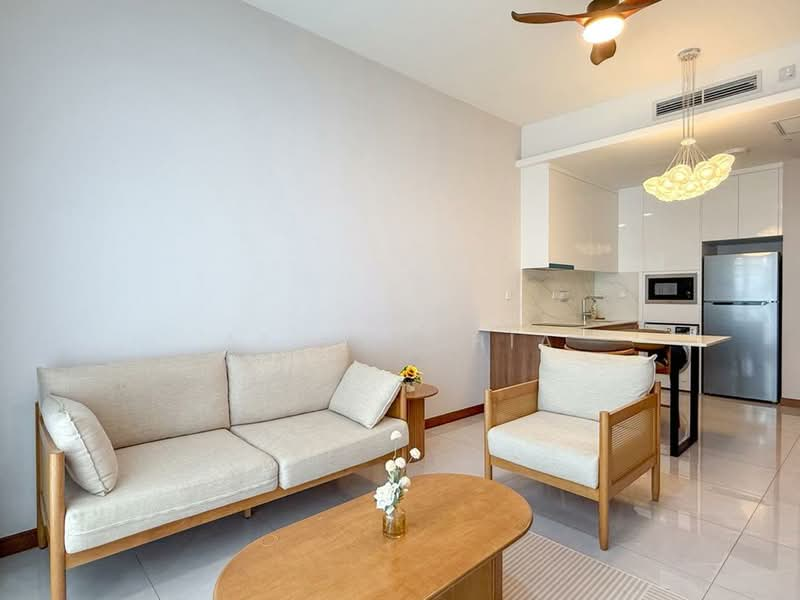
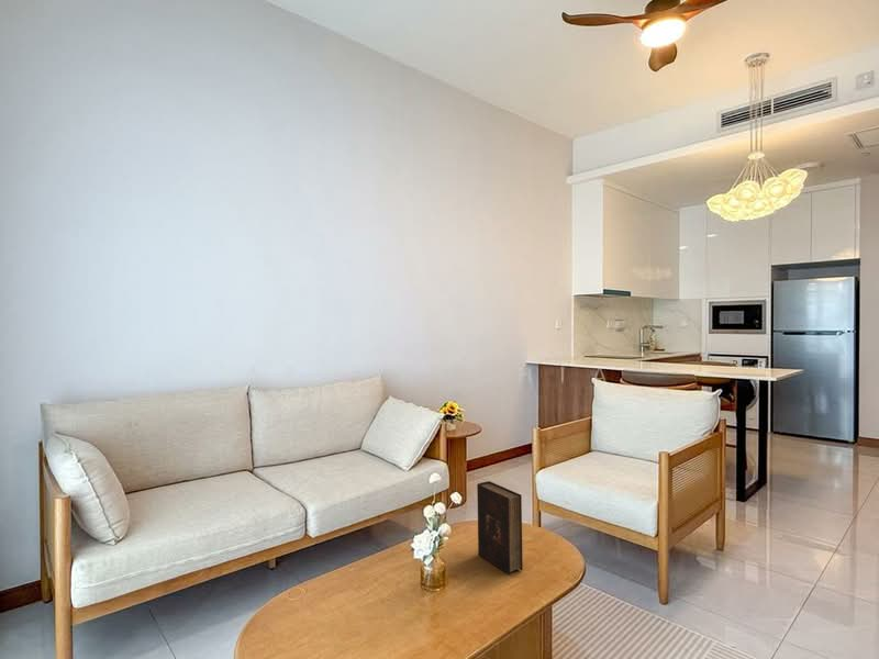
+ bible (499, 525)
